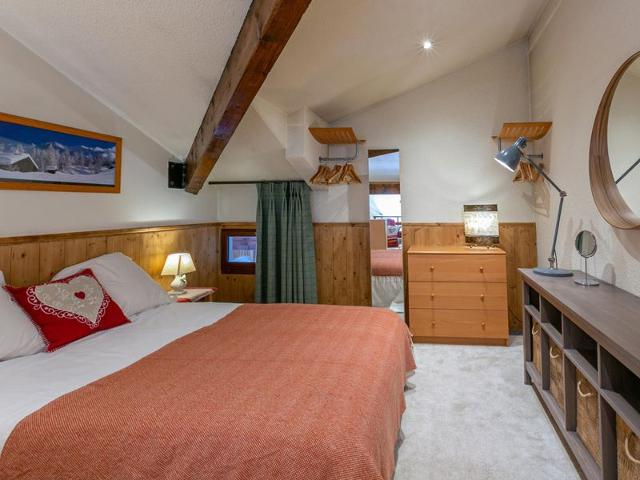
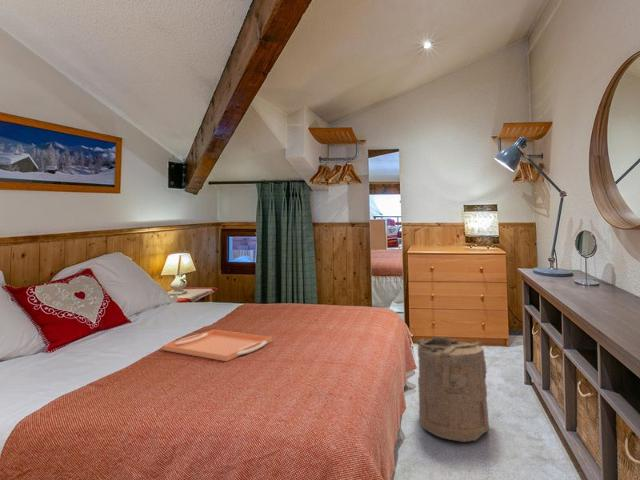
+ serving tray (219, 343)
+ laundry hamper (454, 382)
